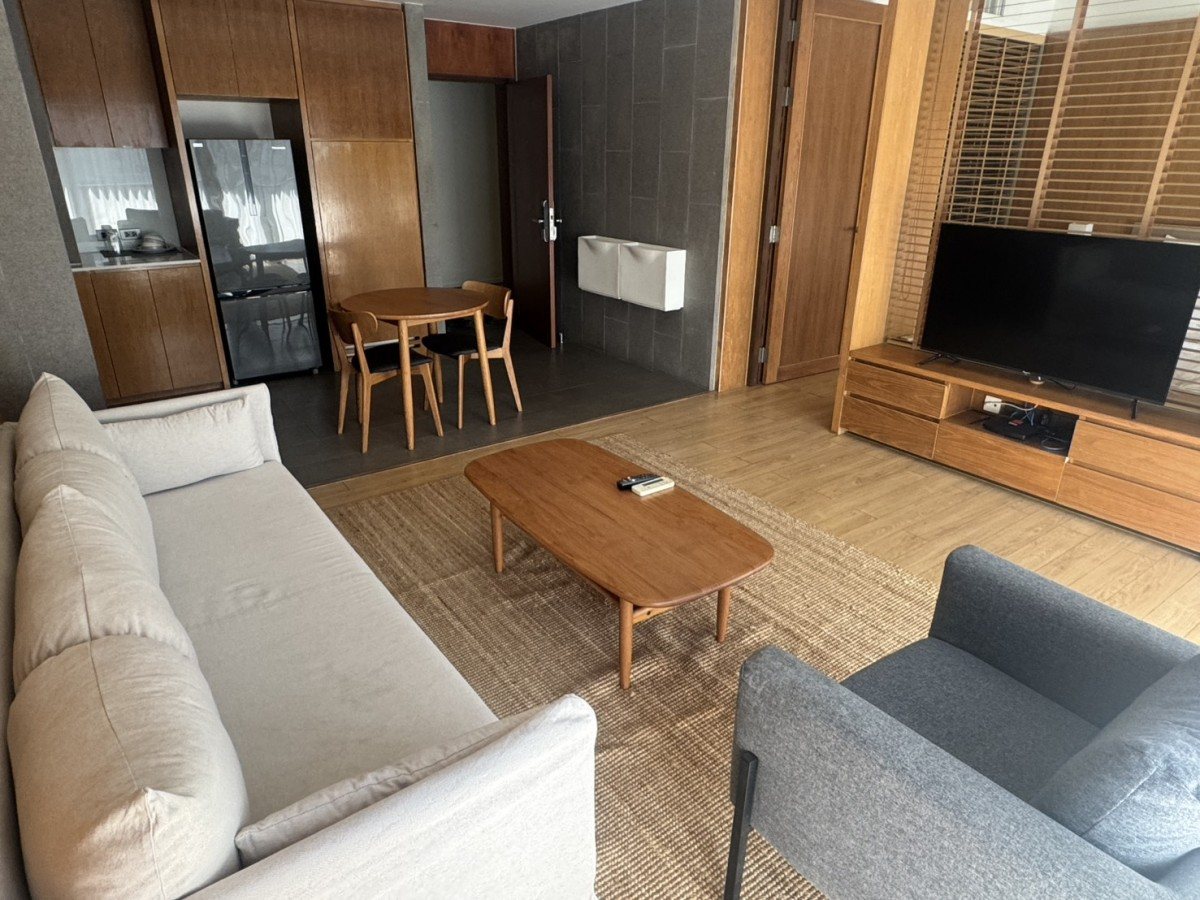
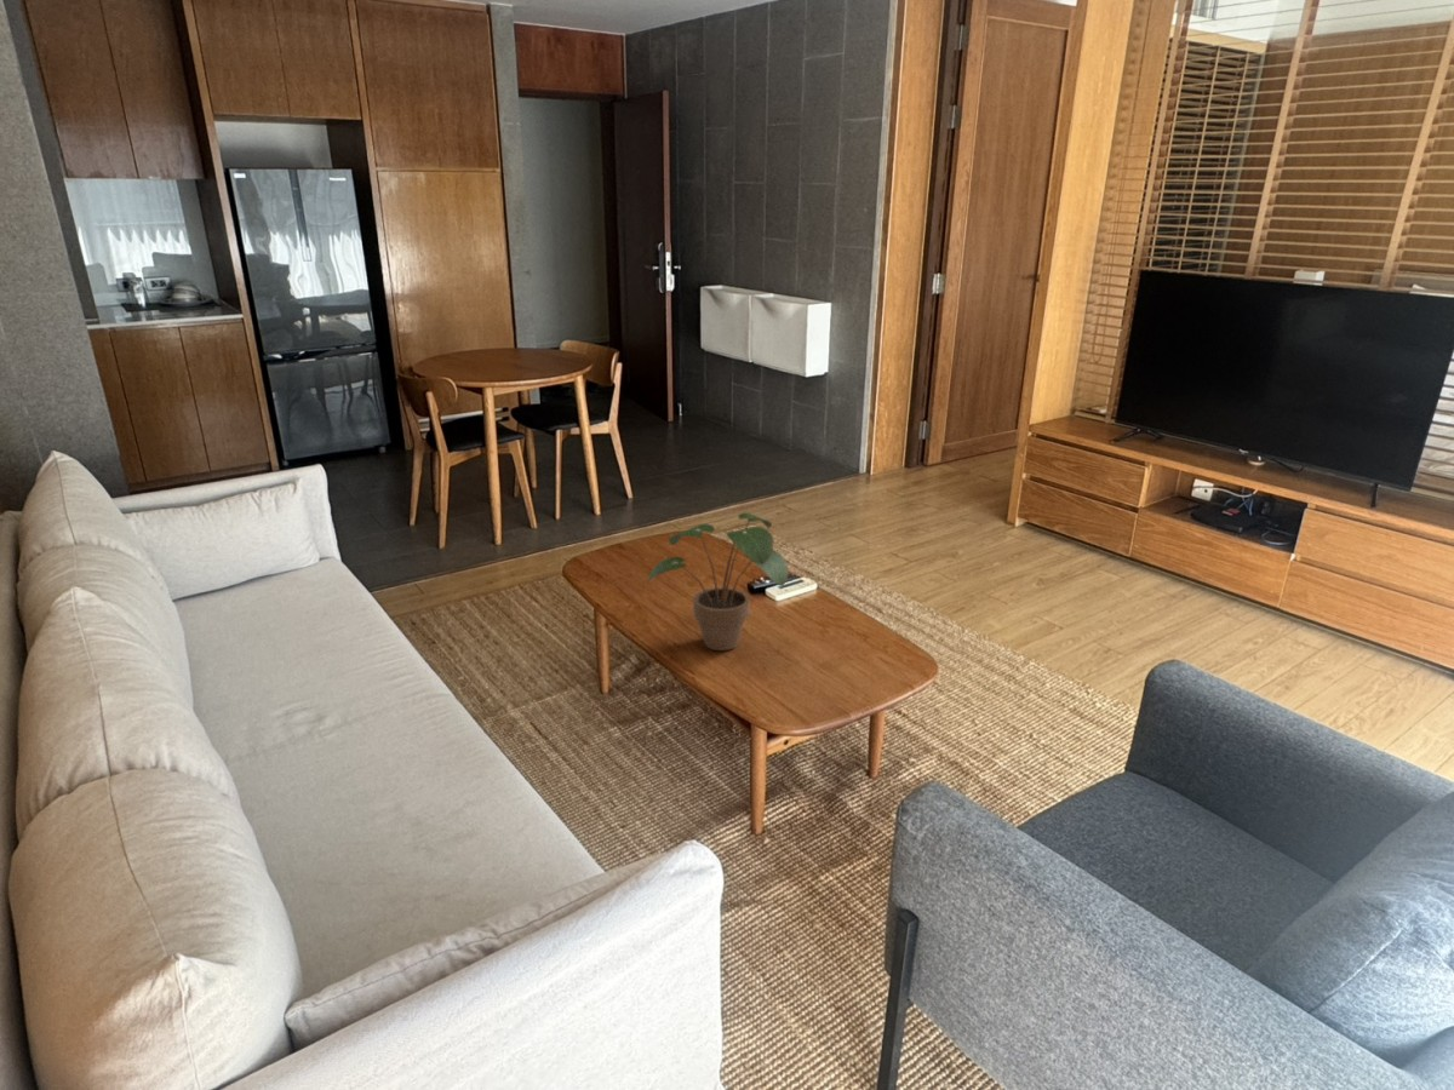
+ potted plant (723, 581)
